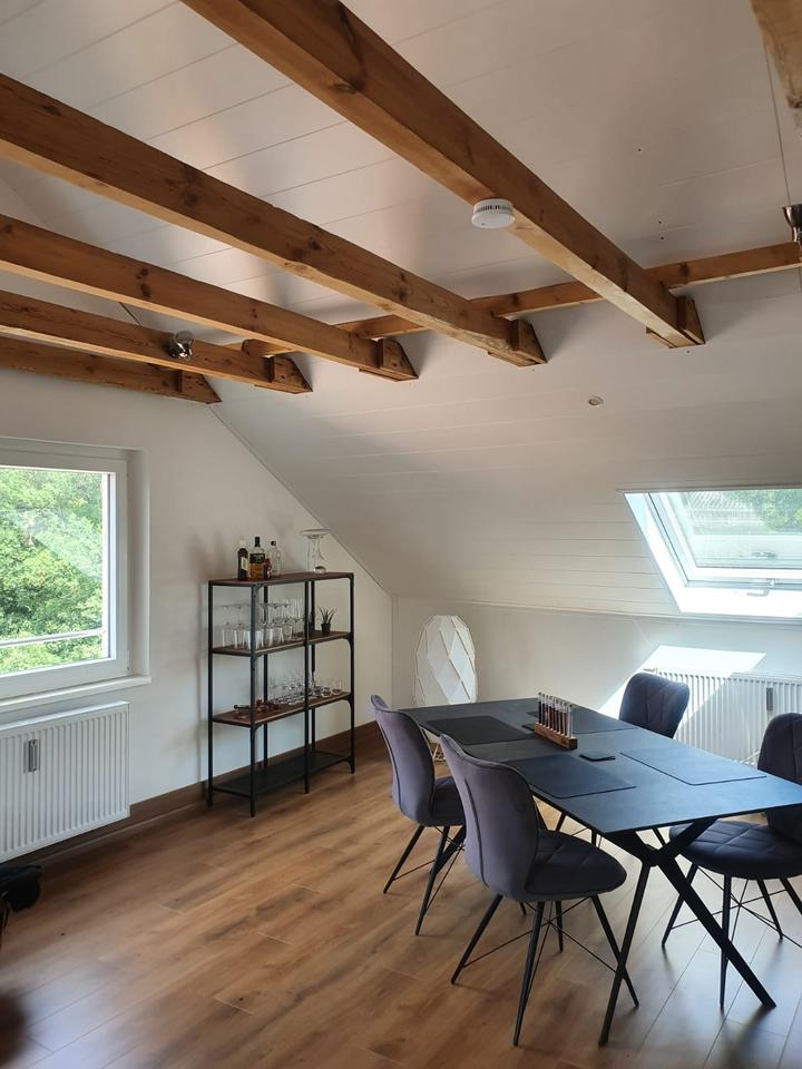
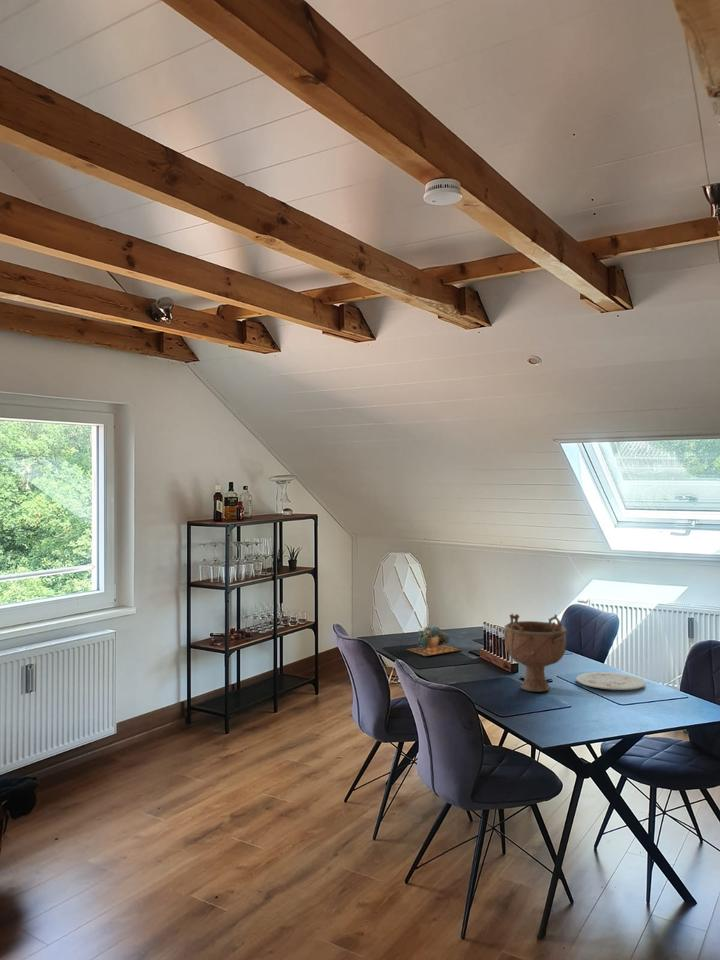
+ succulent plant (434, 638)
+ plate (610, 681)
+ decorative bowl (534, 652)
